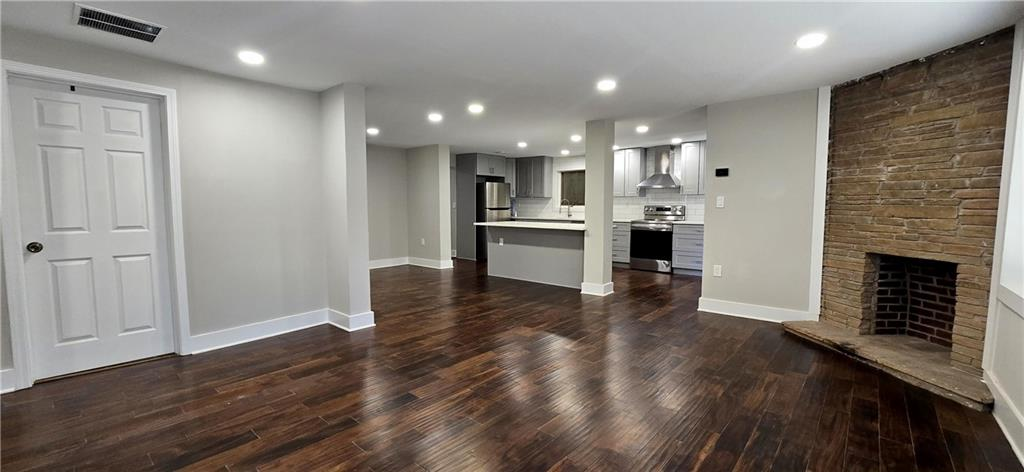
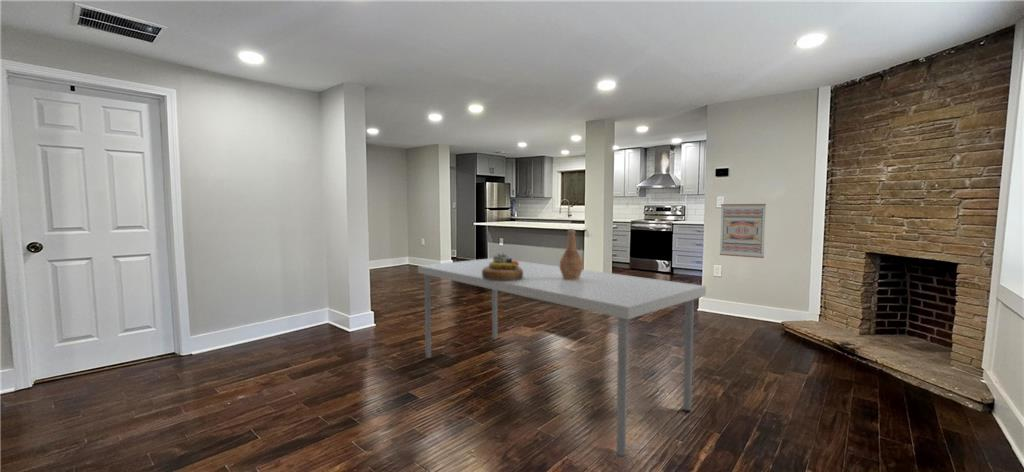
+ decorative bowl (502, 265)
+ wall art (742, 230)
+ dining table (543, 300)
+ vase (571, 253)
